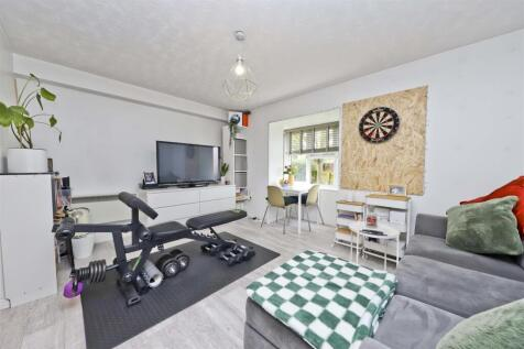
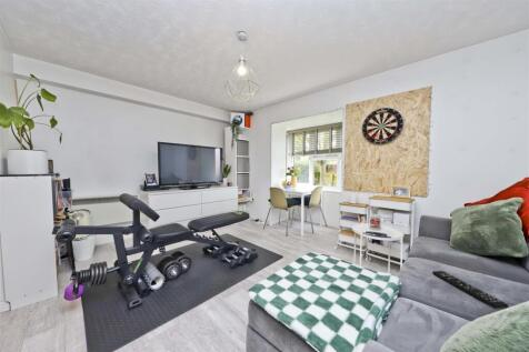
+ remote control (465, 285)
